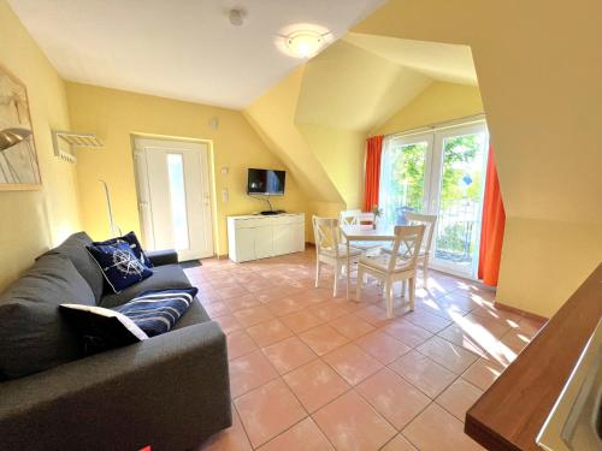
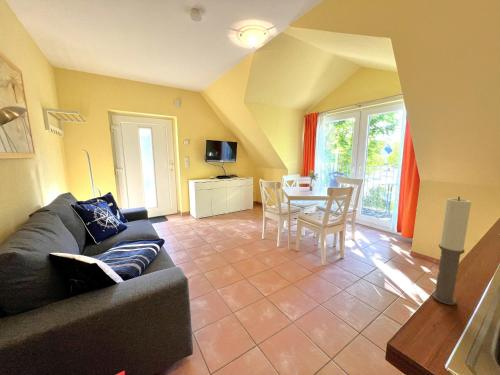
+ candle (451, 249)
